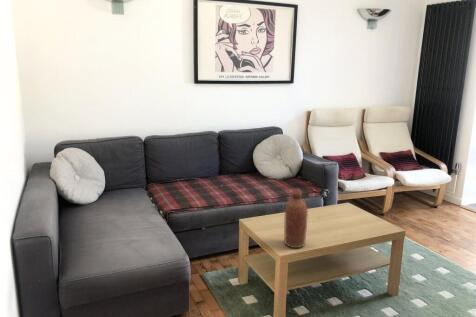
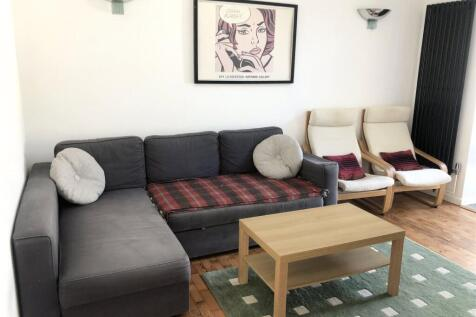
- bottle (296, 216)
